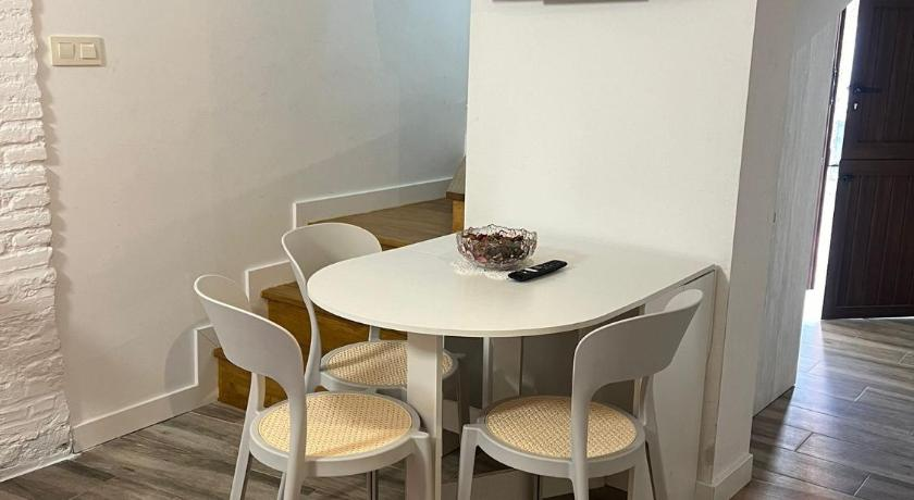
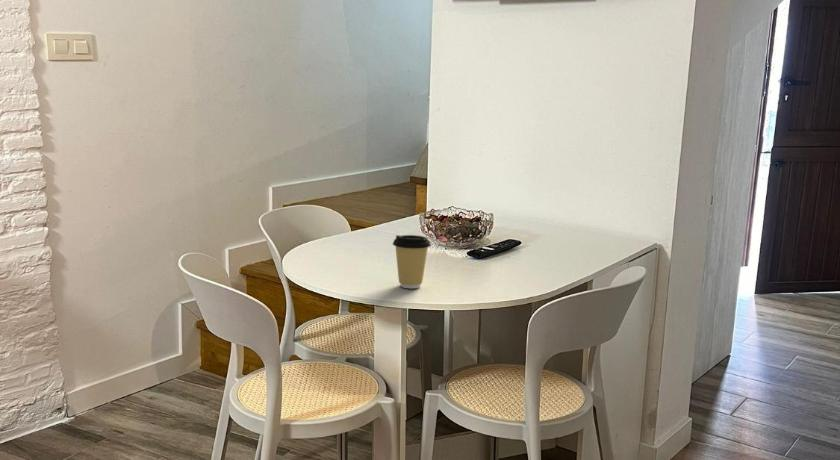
+ coffee cup (411, 260)
